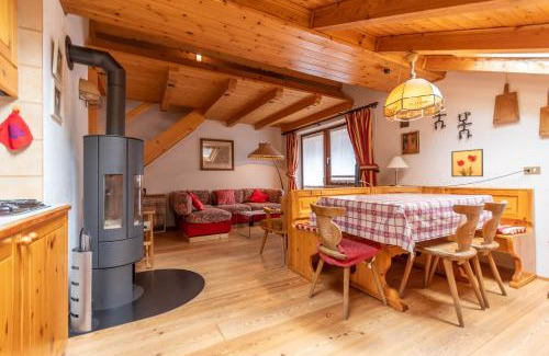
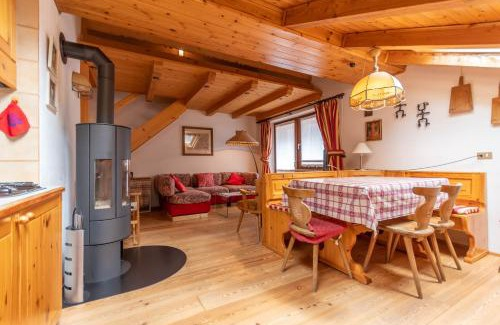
- wall art (467, 163)
